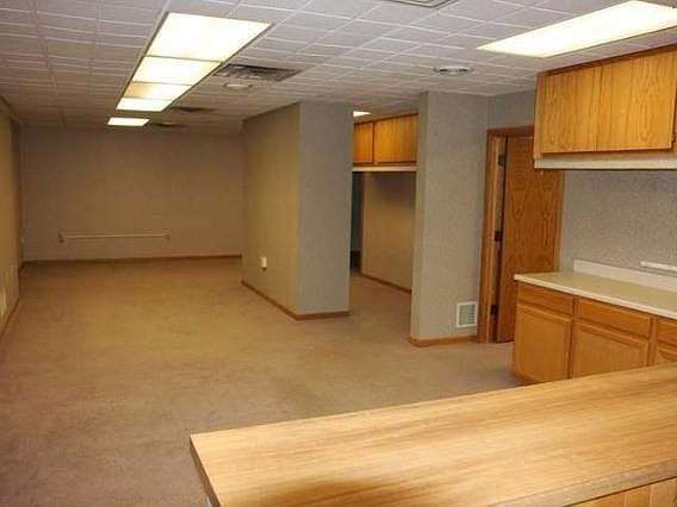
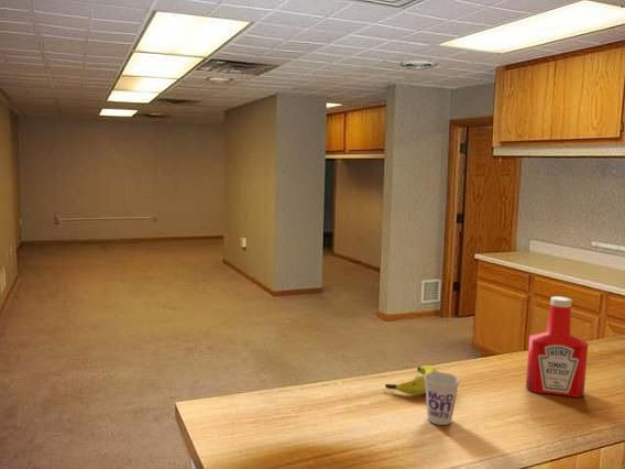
+ banana (416, 379)
+ cup (440, 399)
+ soap bottle (557, 345)
